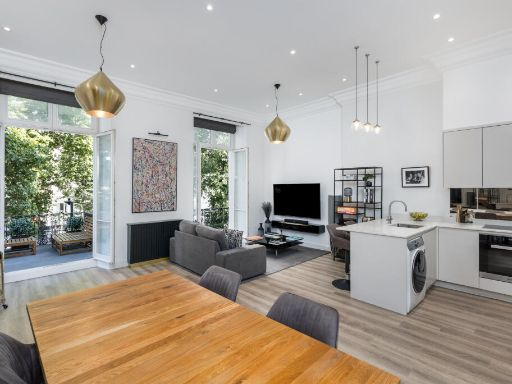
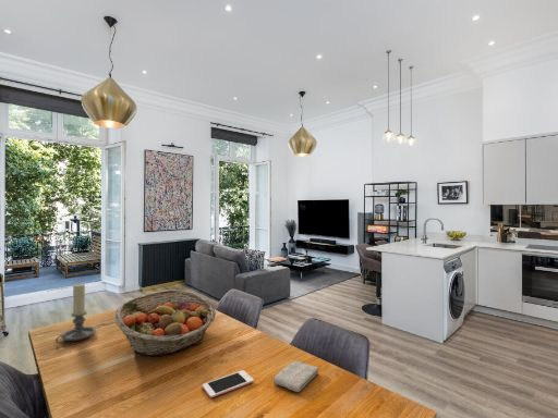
+ fruit basket (168, 319)
+ washcloth (296, 374)
+ cell phone (228, 383)
+ candle holder (75, 311)
